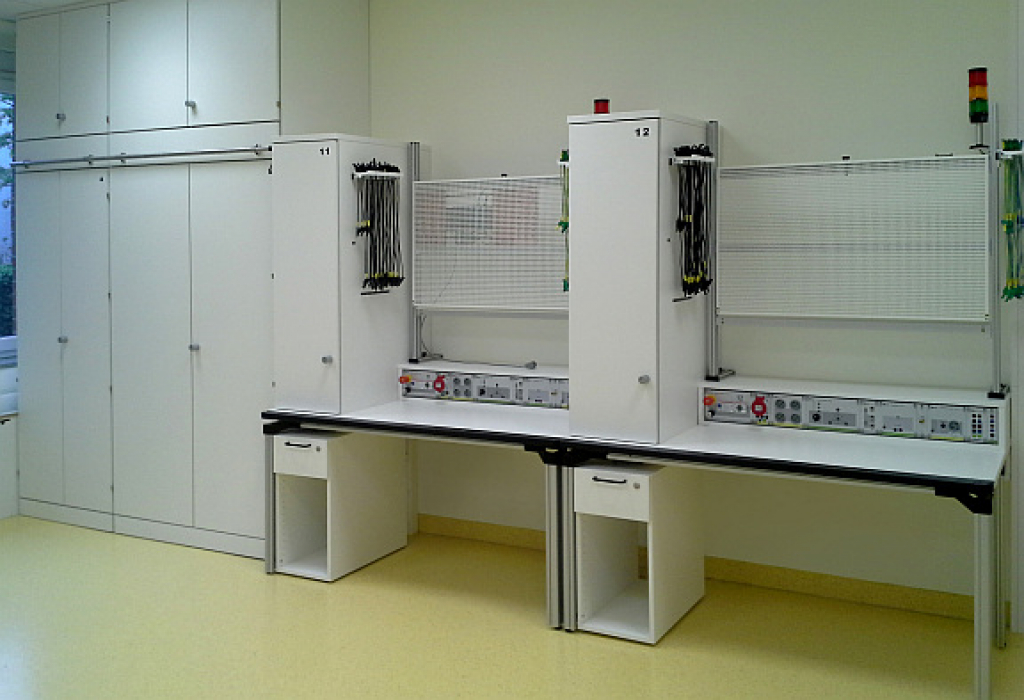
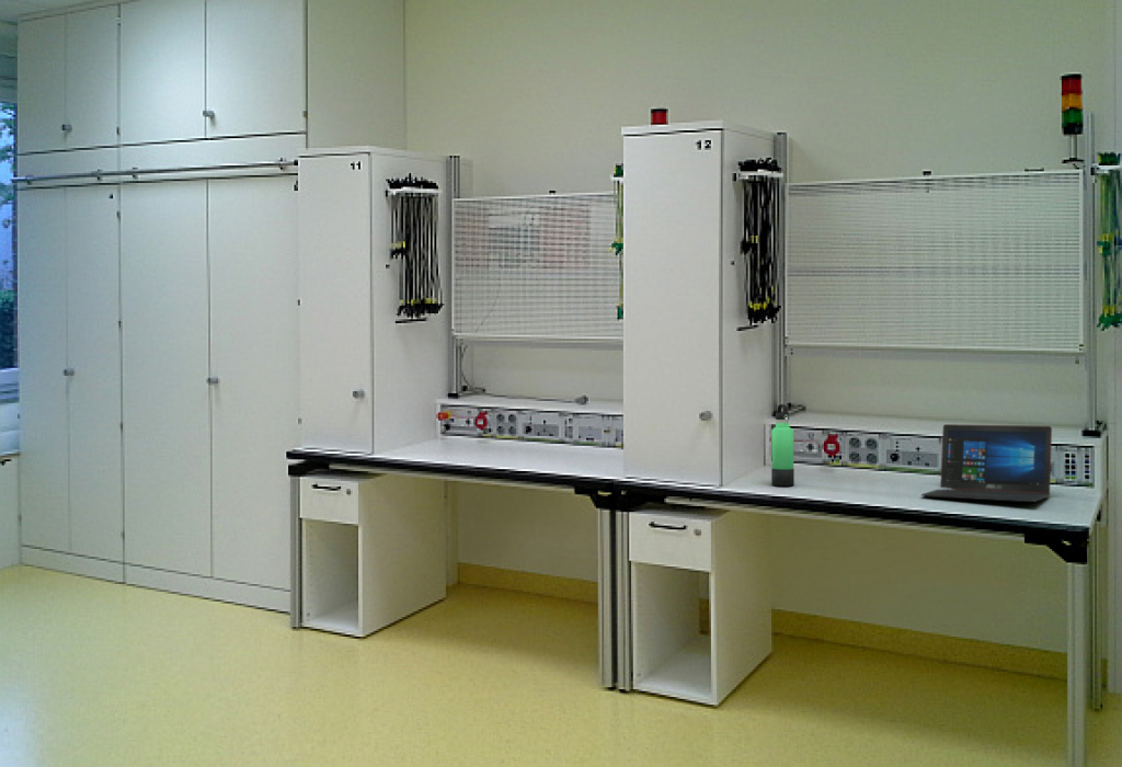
+ thermos bottle (782, 444)
+ laptop (986, 461)
